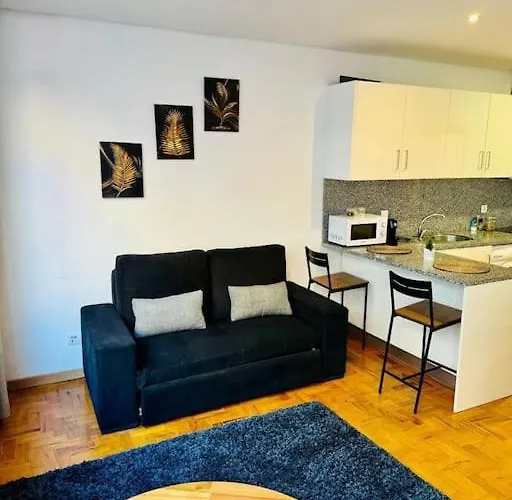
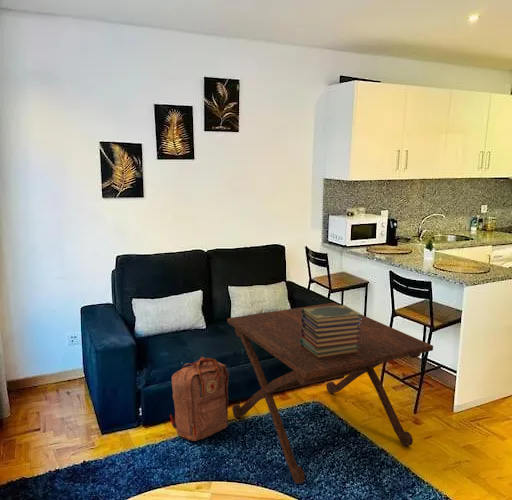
+ book stack (330, 330)
+ side table (320, 380)
+ backpack (199, 394)
